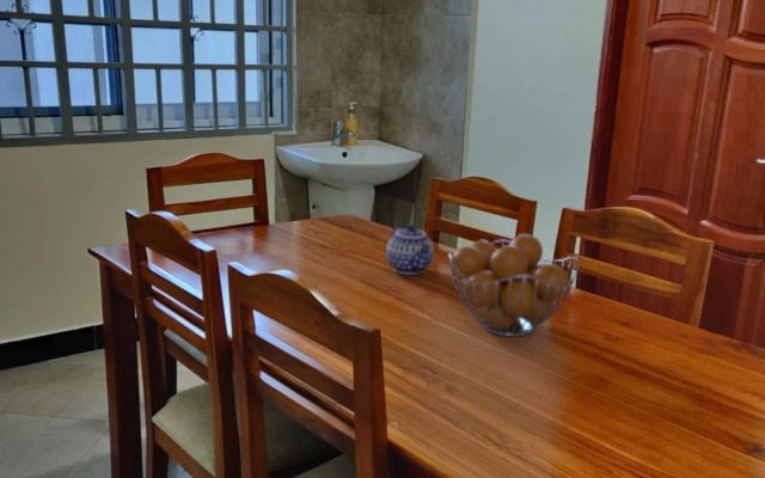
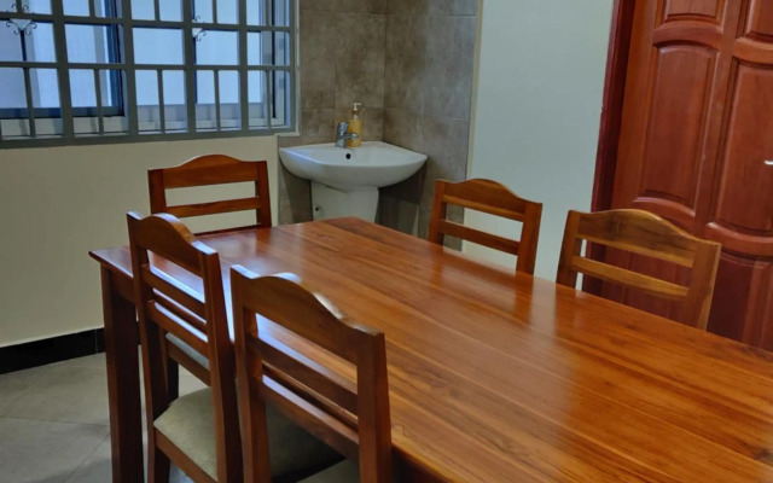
- teapot (410, 247)
- fruit basket (510, 283)
